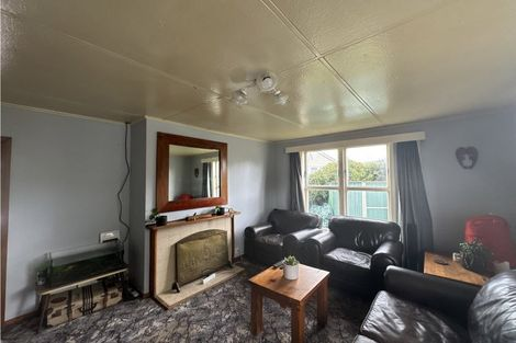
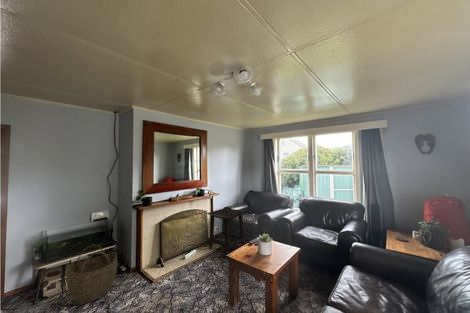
+ side table (226, 230)
+ woven basket (93, 271)
